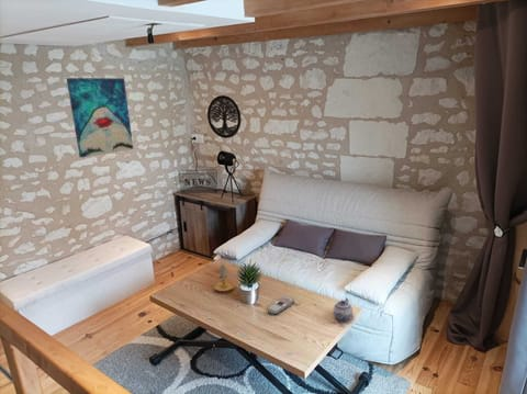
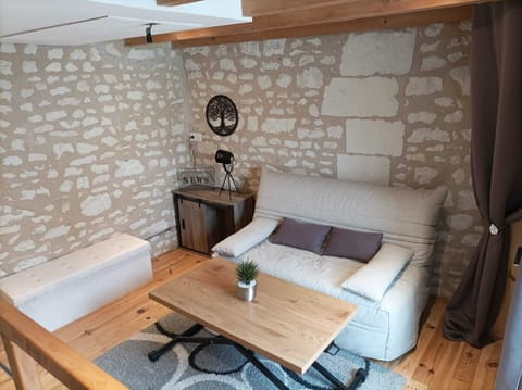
- wall art (102, 116)
- candle (221, 275)
- remote control (280, 305)
- teapot (343, 308)
